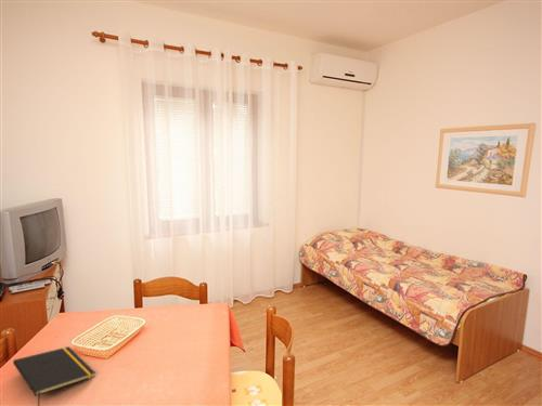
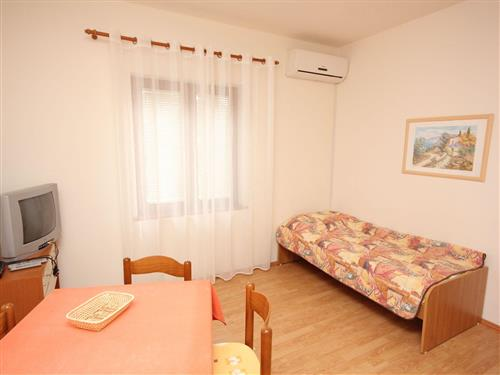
- notepad (53, 368)
